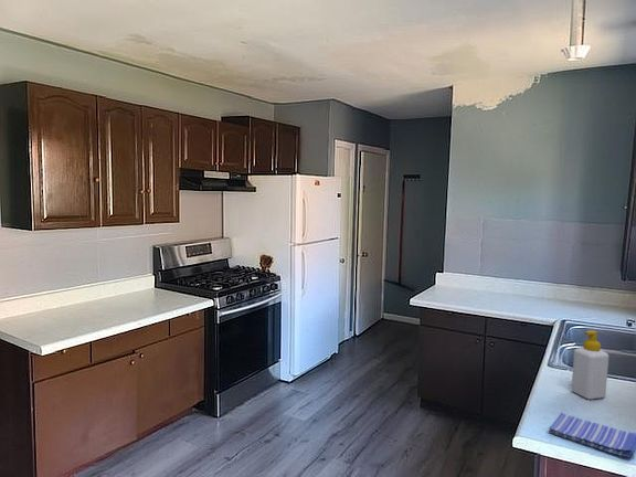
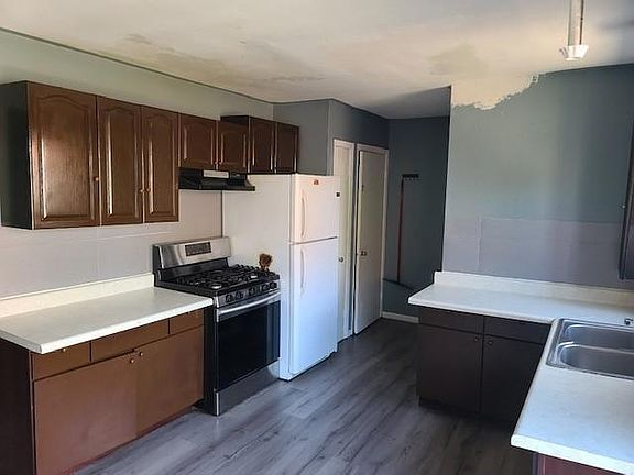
- soap bottle (590, 362)
- dish towel (593, 432)
